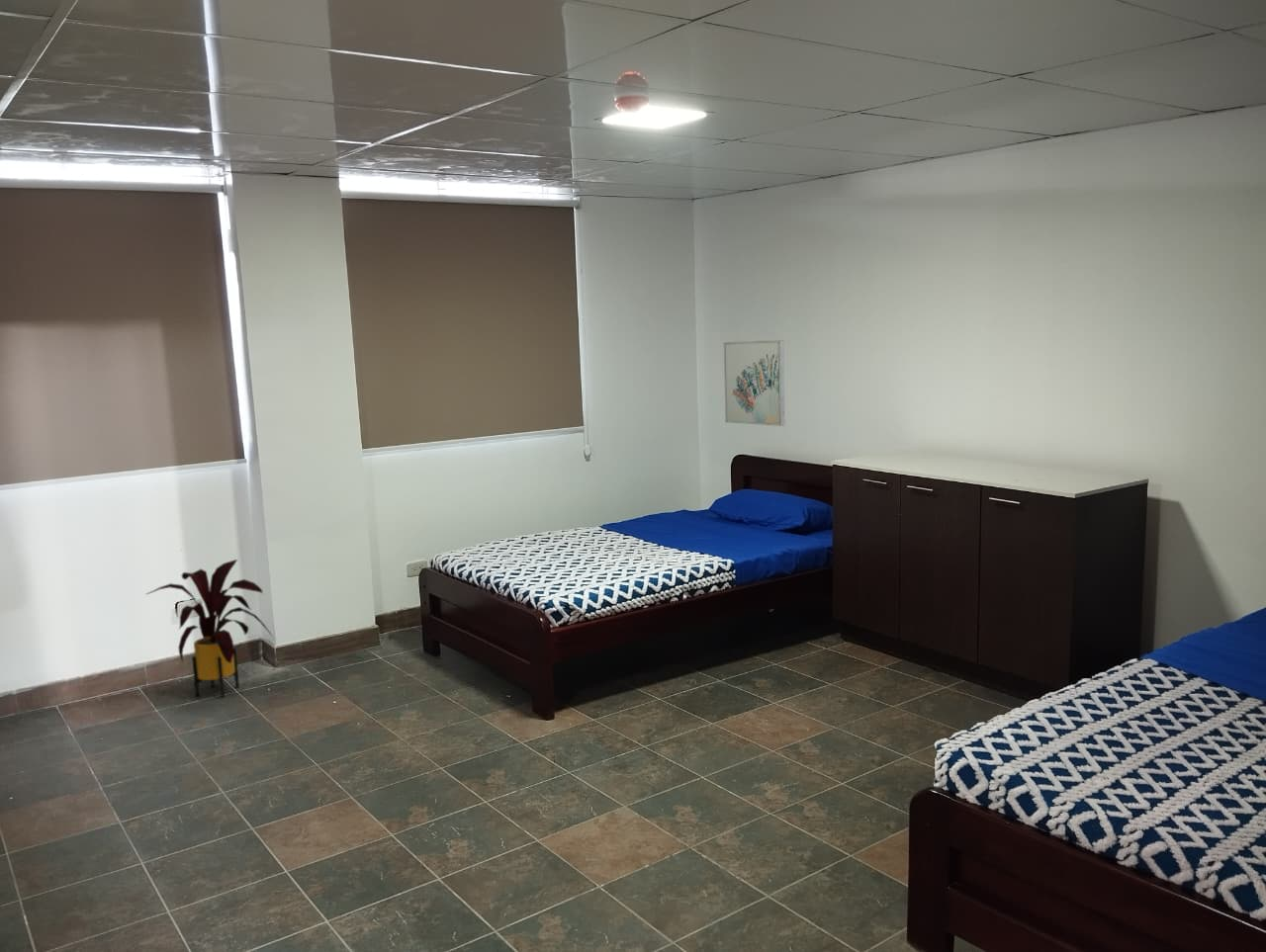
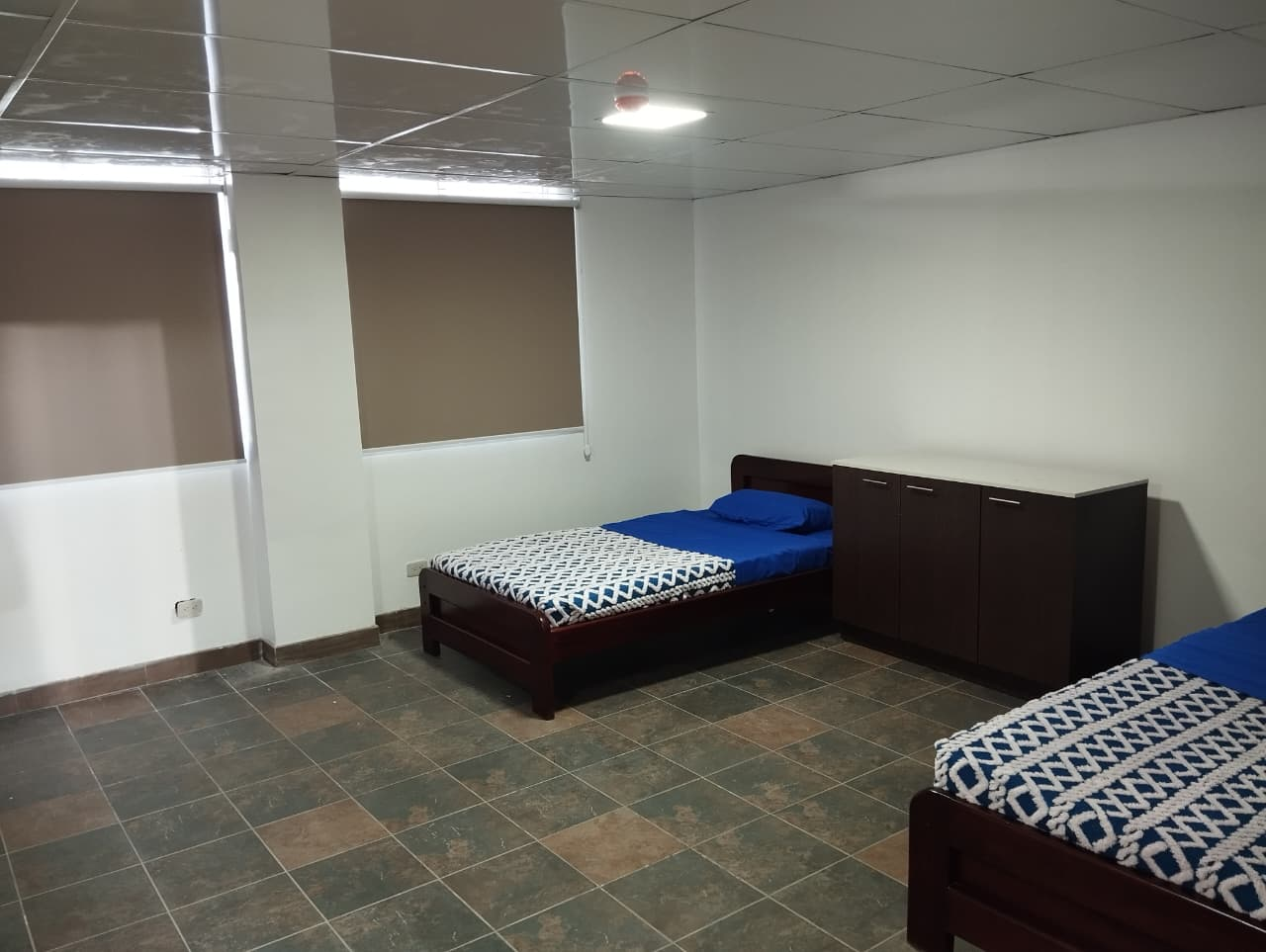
- house plant (208, 629)
- wall art (753, 383)
